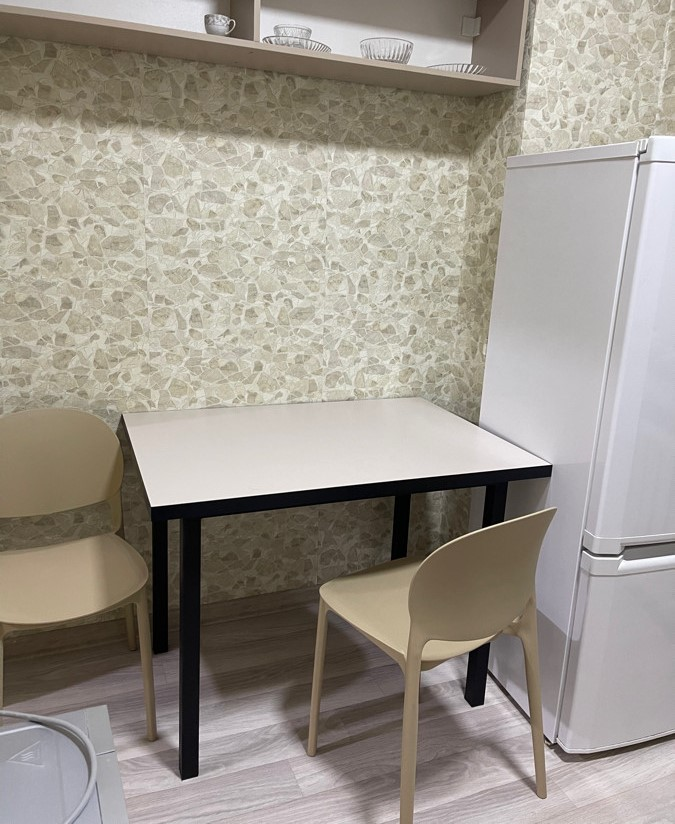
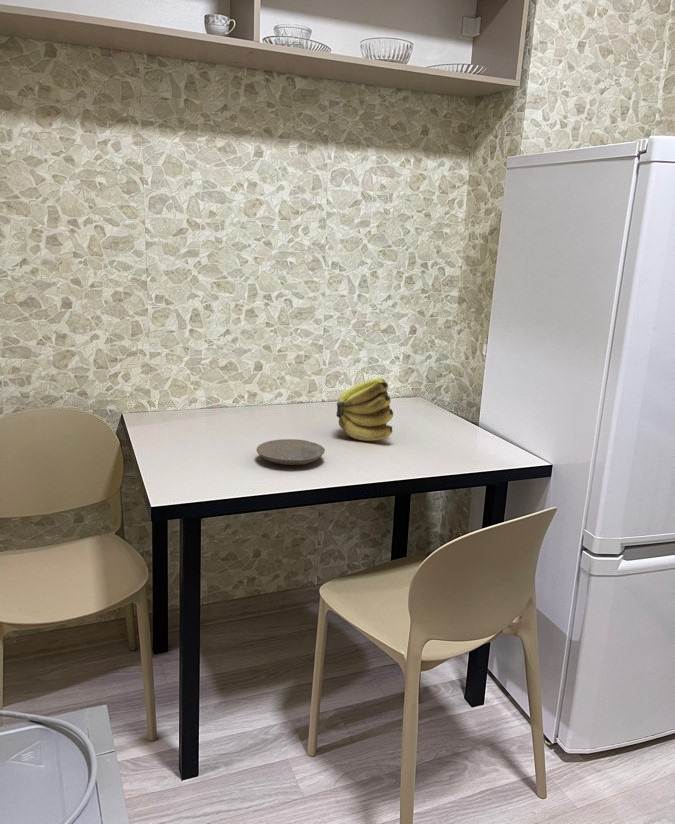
+ plate (290, 454)
+ banana (363, 408)
